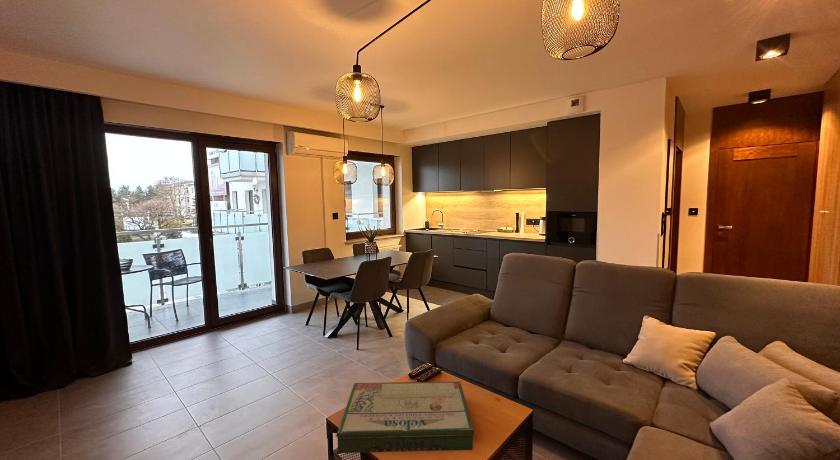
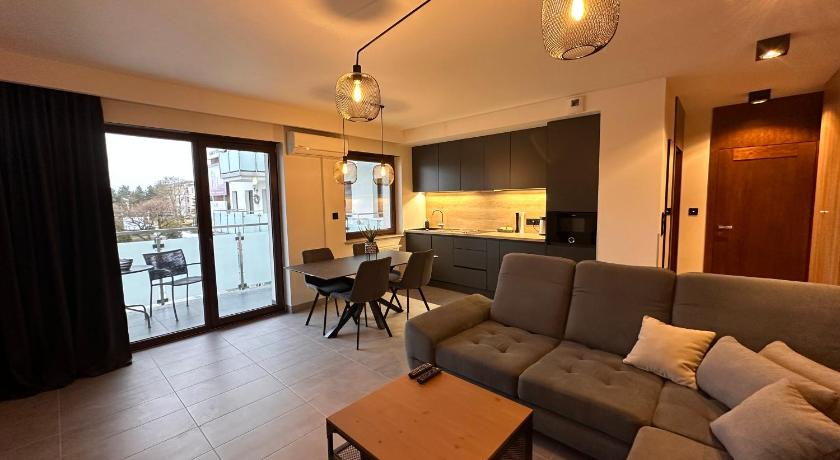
- board game (406, 412)
